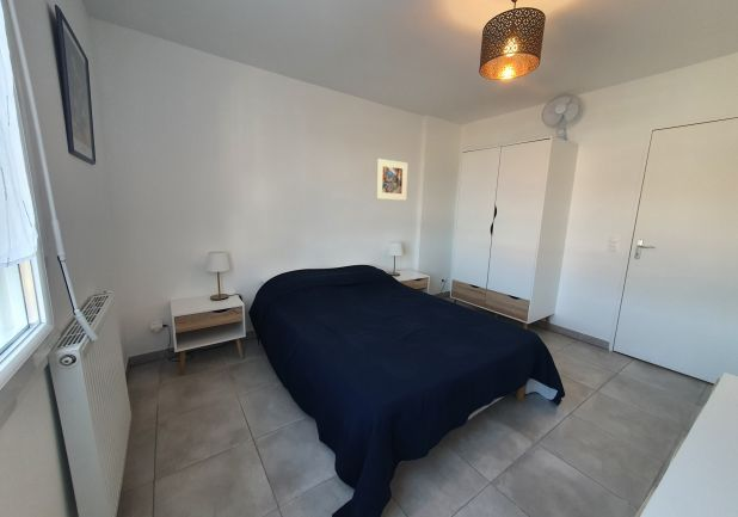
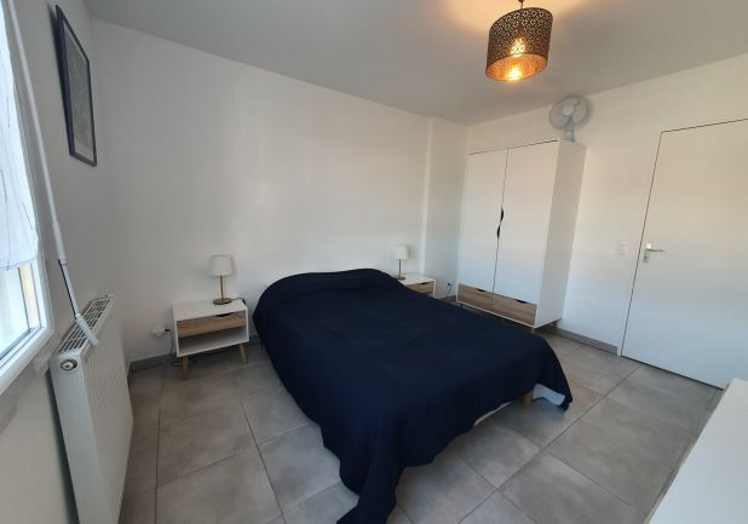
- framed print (392, 180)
